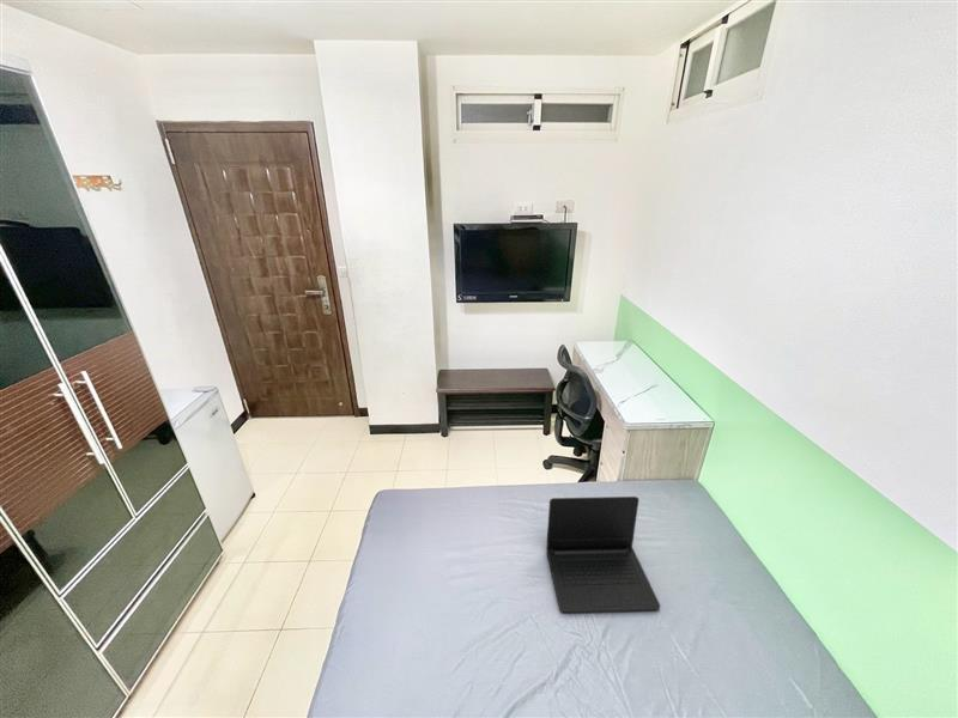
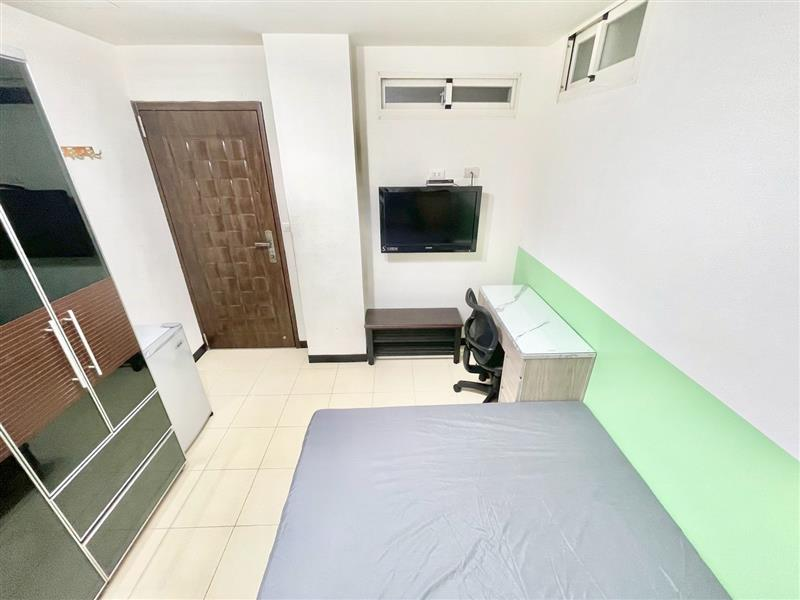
- laptop (601, 550)
